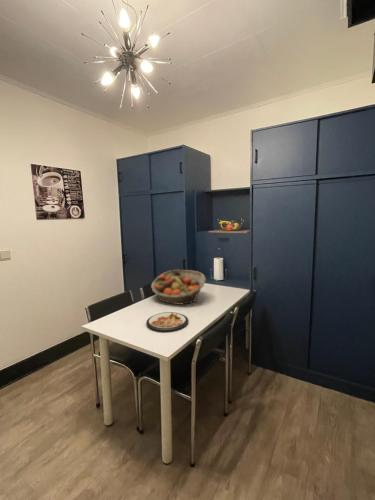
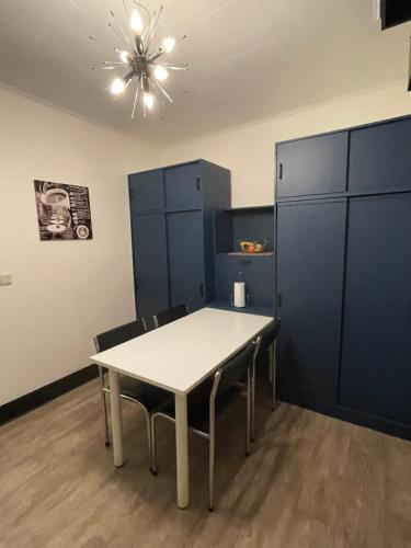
- fruit basket (178, 286)
- dish (167, 319)
